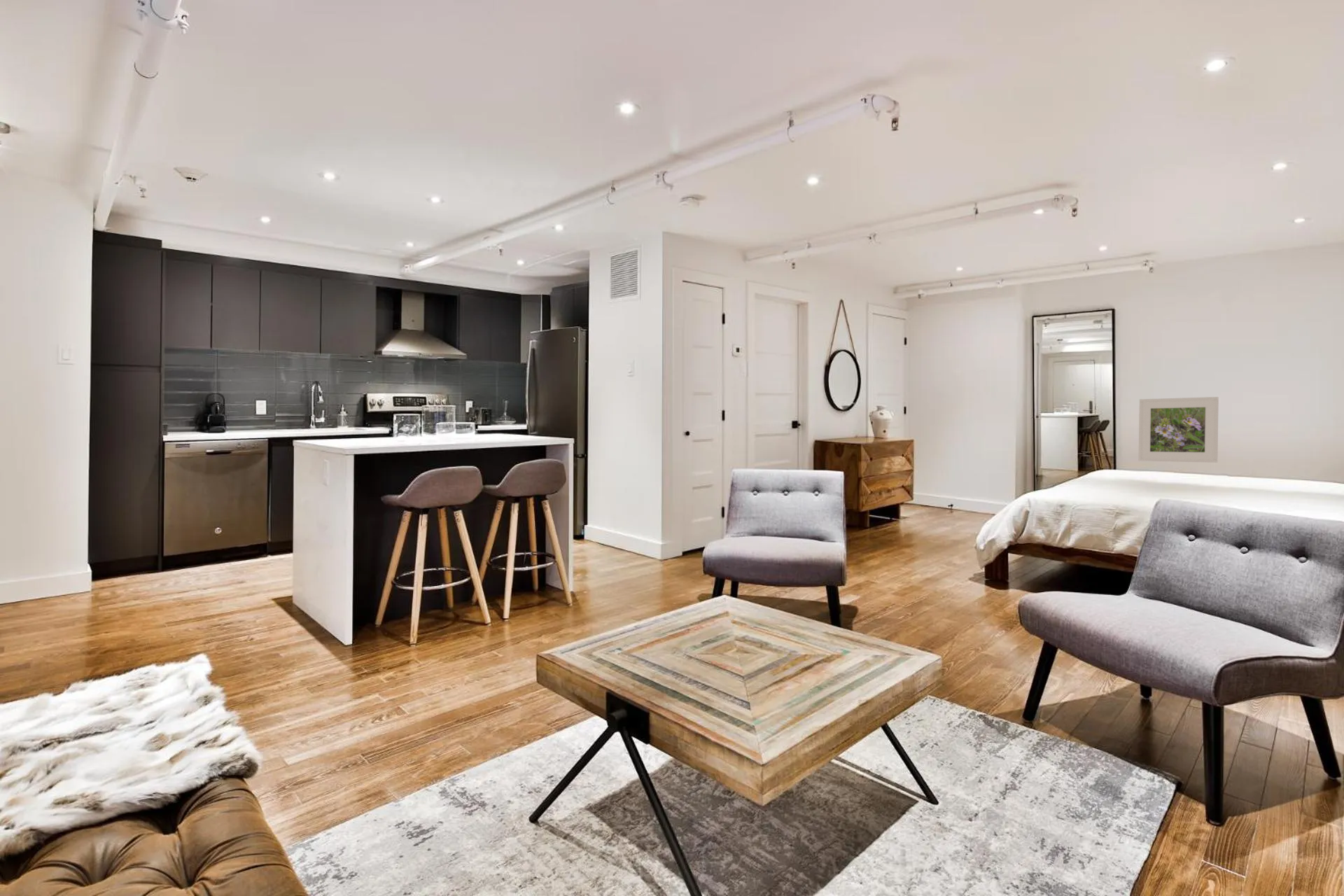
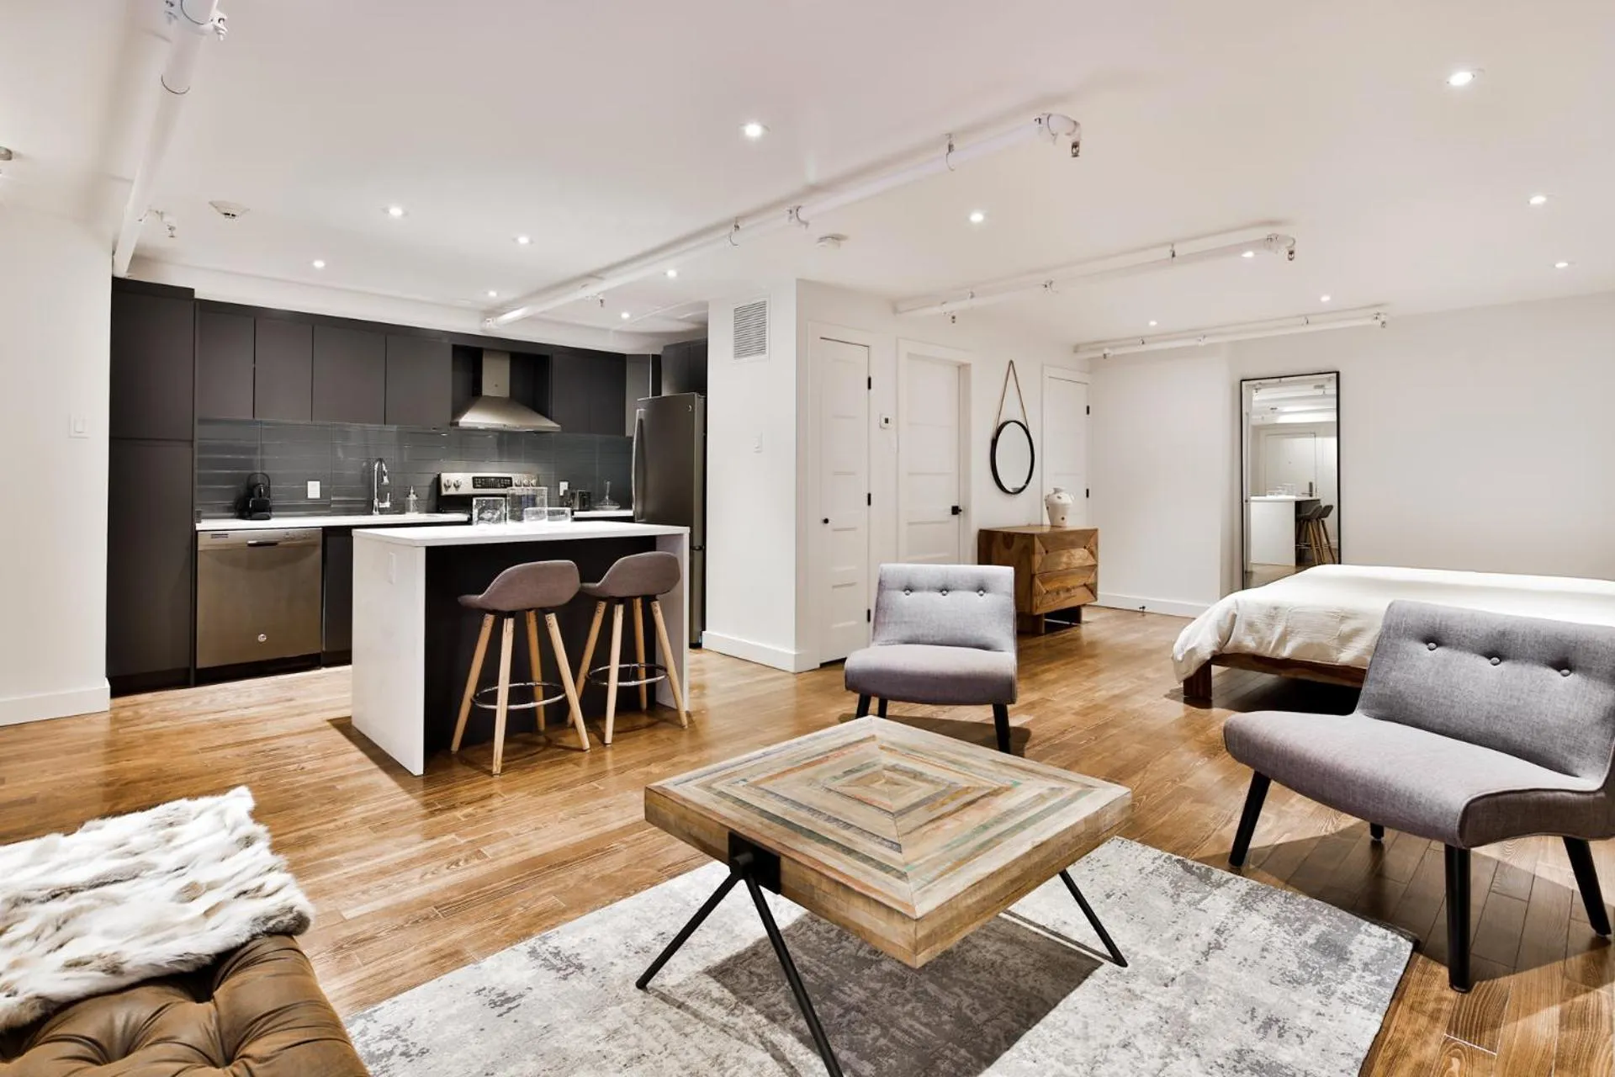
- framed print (1177, 430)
